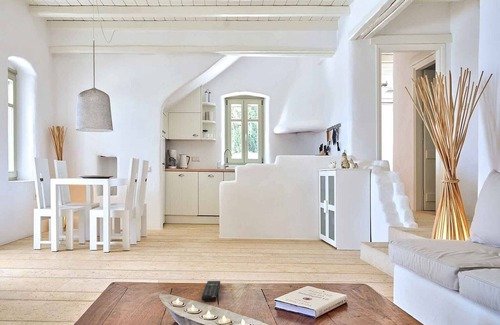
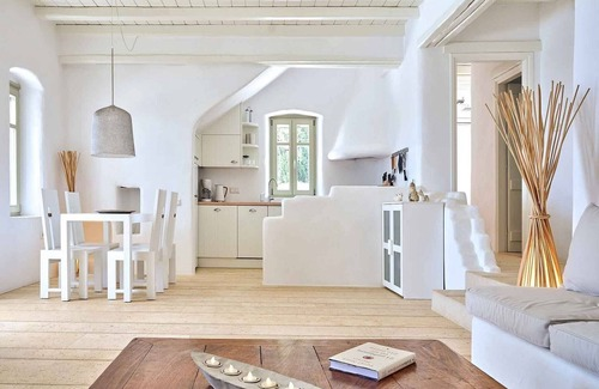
- remote control (211, 290)
